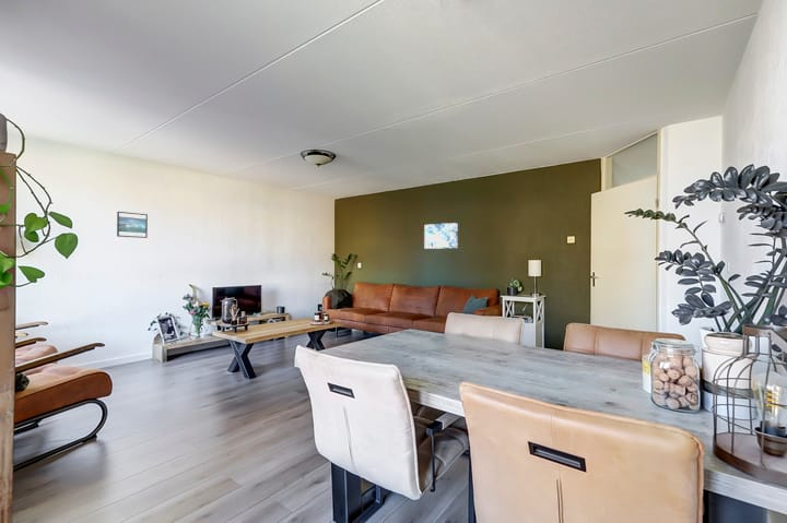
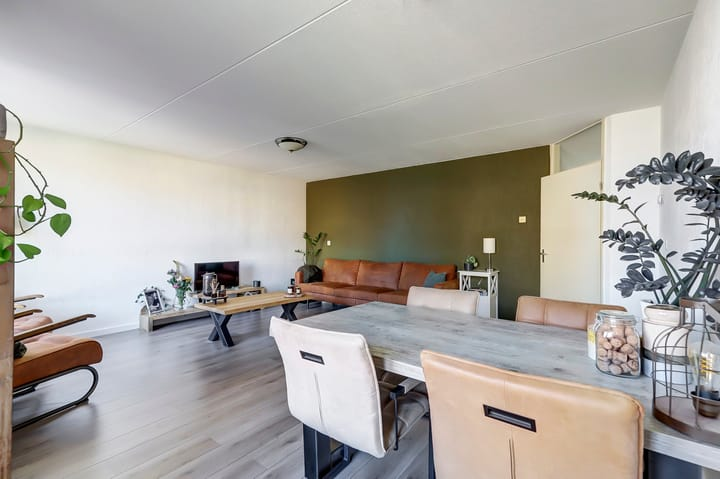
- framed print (132, 225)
- wall art (441, 236)
